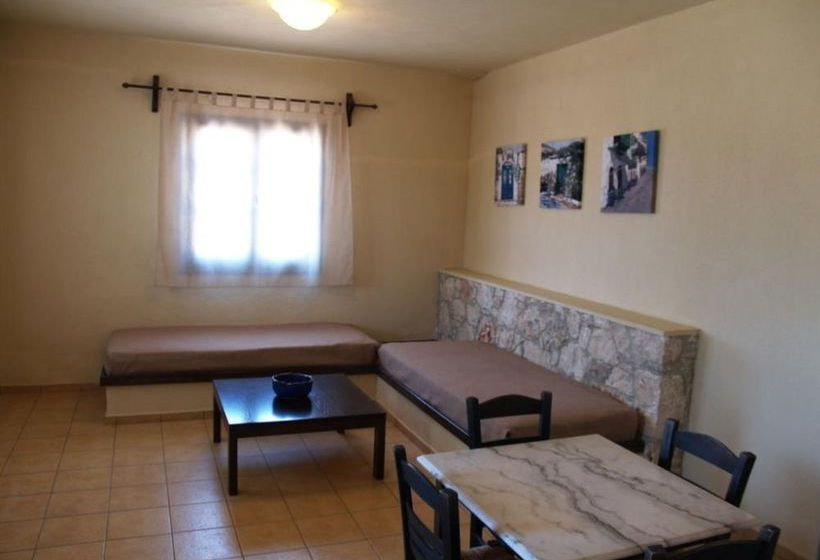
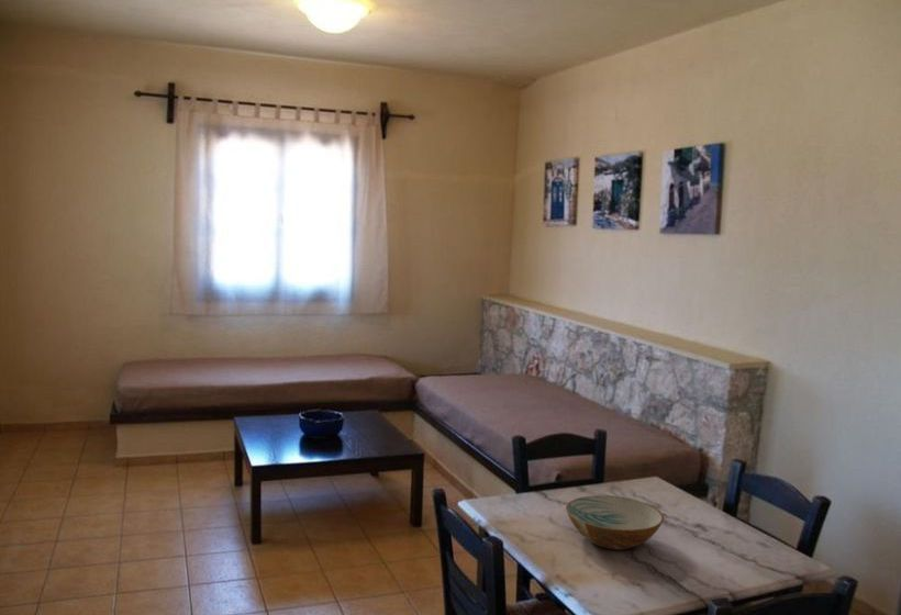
+ bowl (613, 526)
